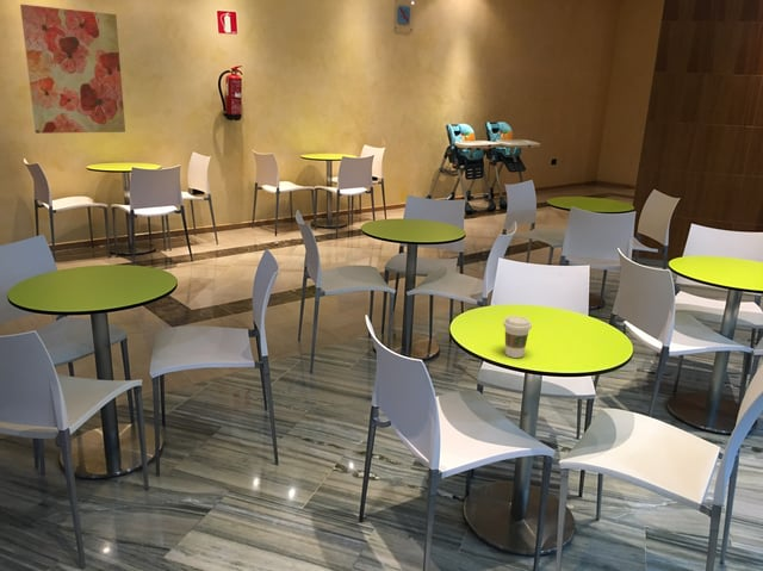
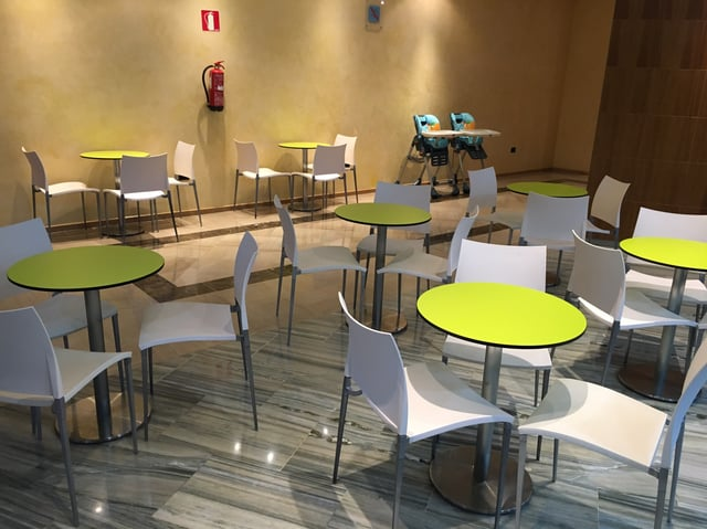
- coffee cup (515, 336)
- wall art (76, 73)
